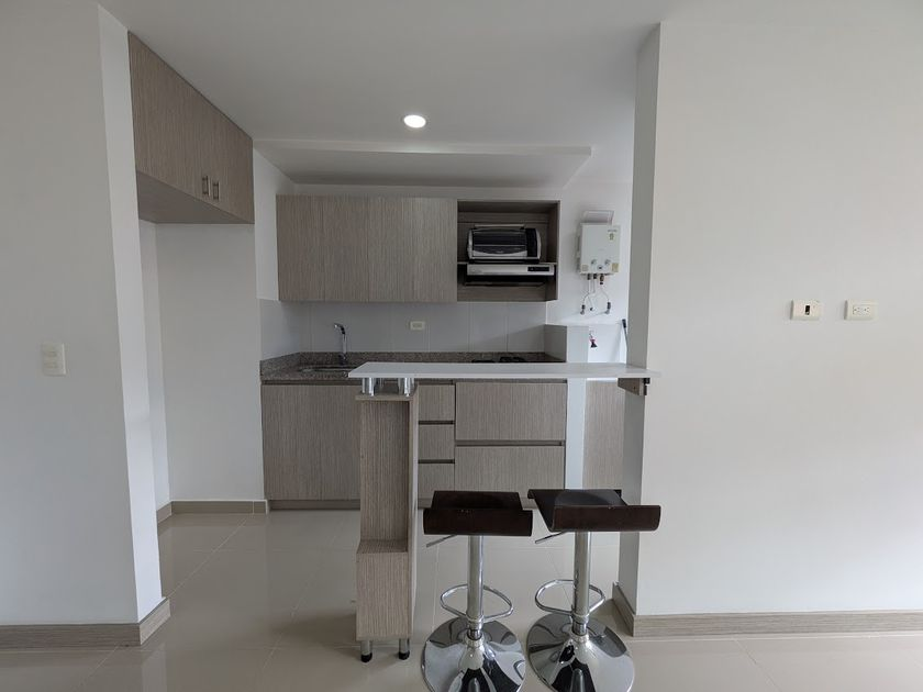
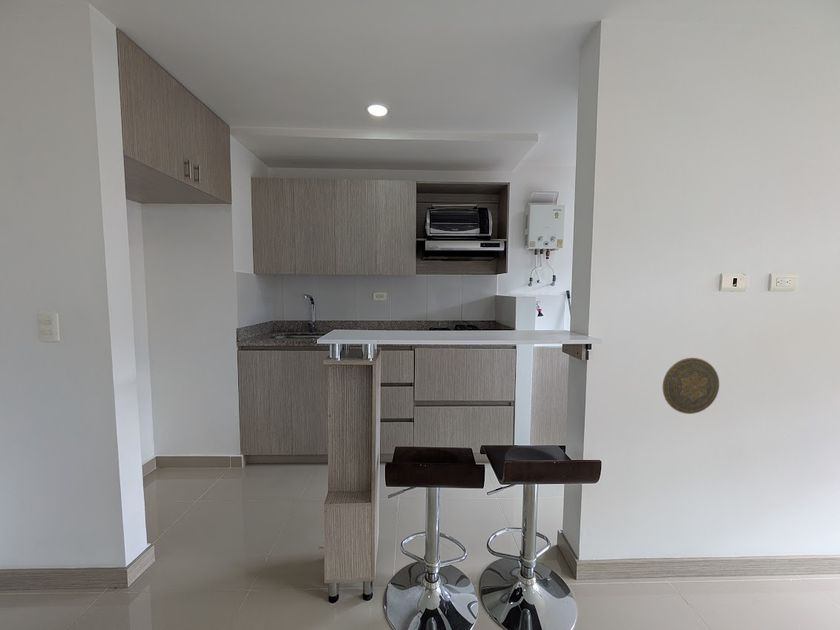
+ decorative plate (692, 386)
